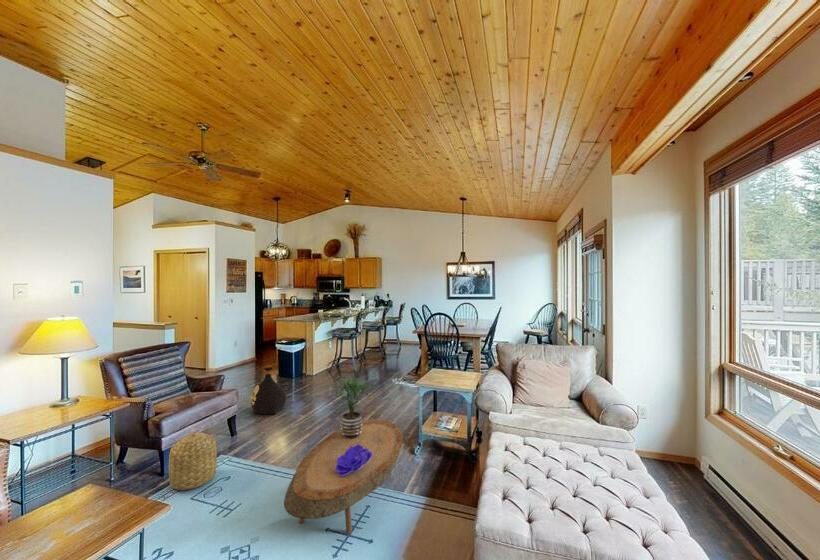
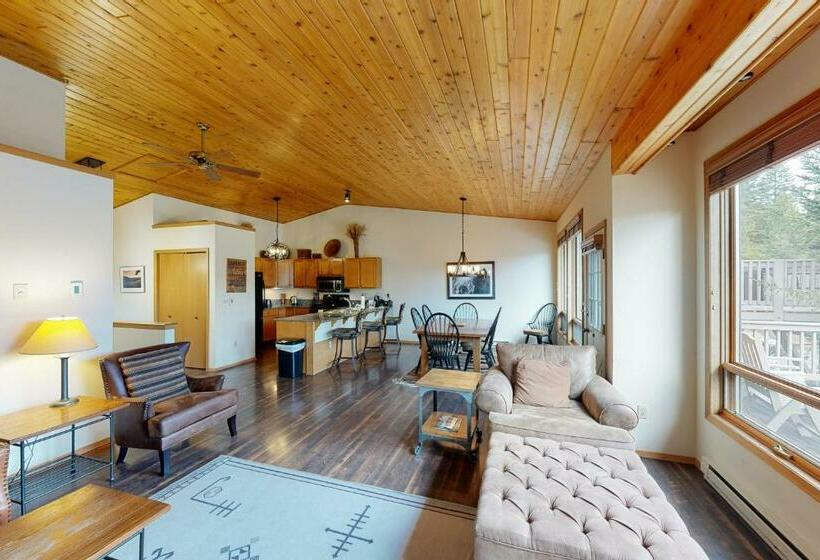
- bag (268, 388)
- decorative bowl (351, 458)
- basket (193, 457)
- potted plant (353, 405)
- coffee table (352, 472)
